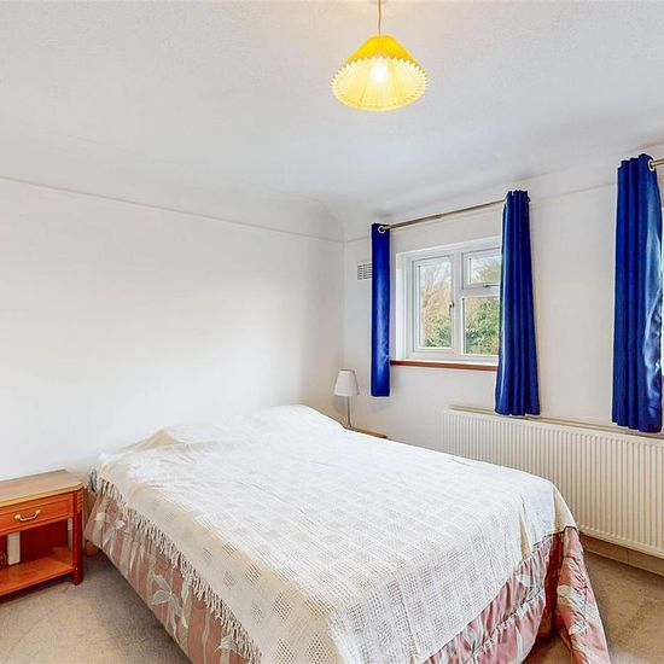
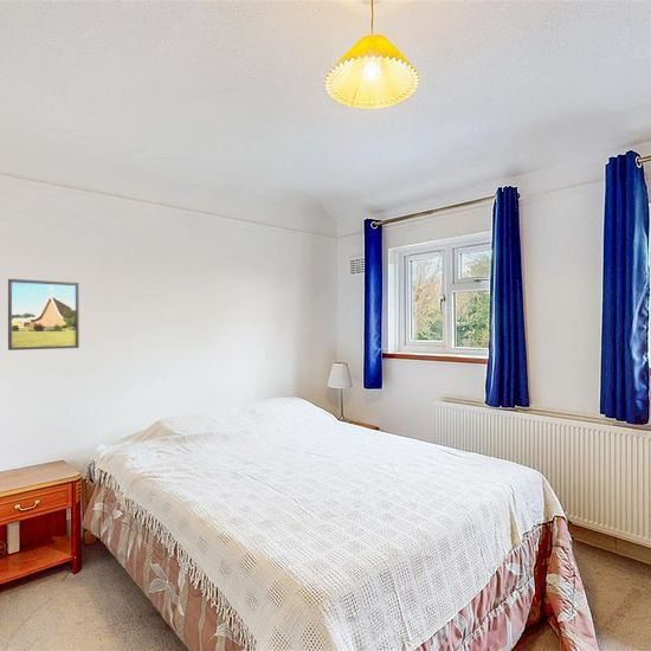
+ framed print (45, 315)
